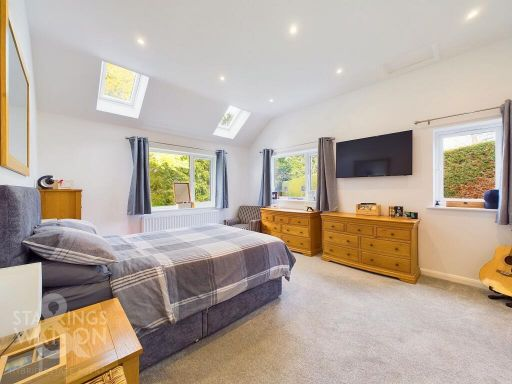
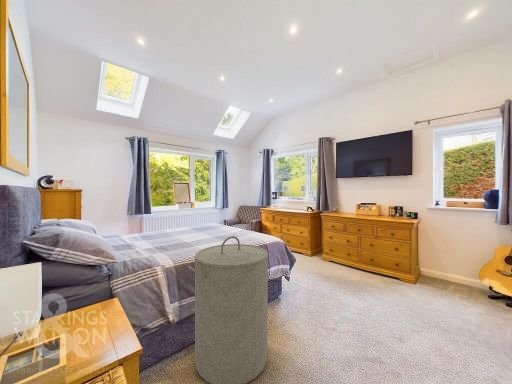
+ laundry hamper (232, 296)
